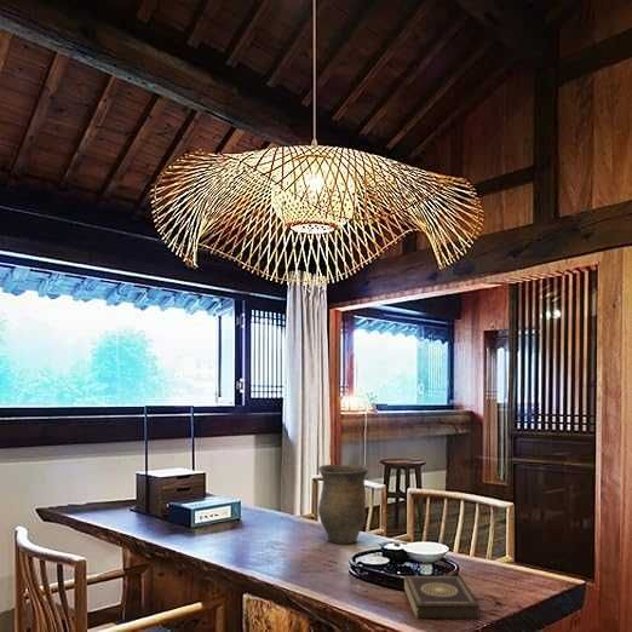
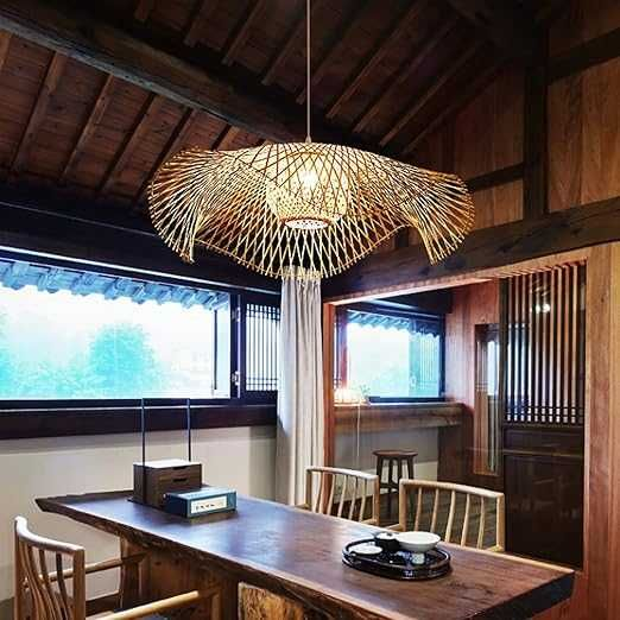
- book (439, 596)
- ceramic vessel (343, 504)
